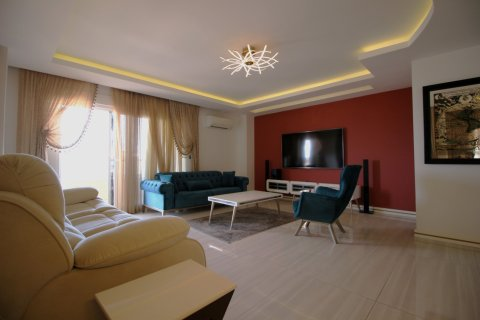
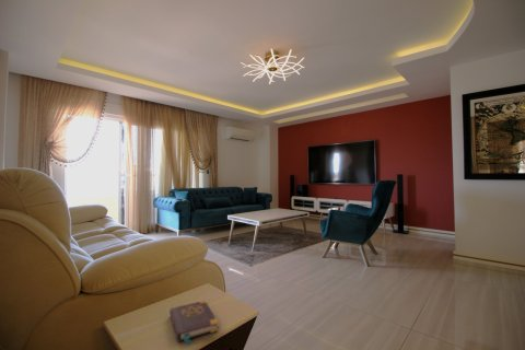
+ book (192, 318)
